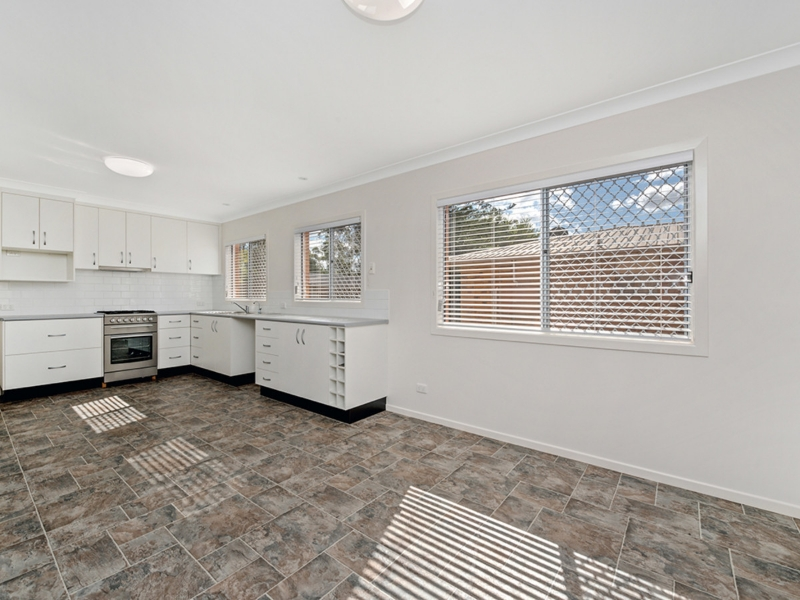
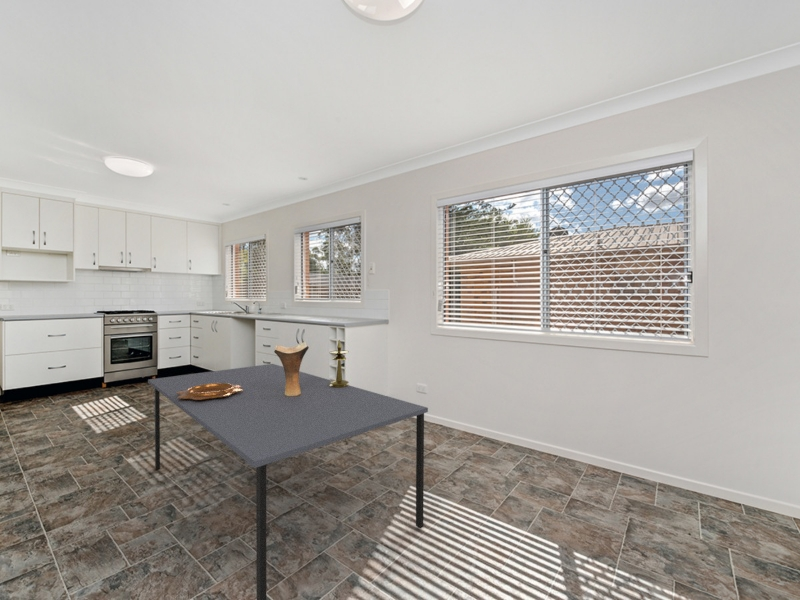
+ decorative bowl (210, 390)
+ dining table (267, 443)
+ vase (291, 369)
+ candlestick (339, 362)
